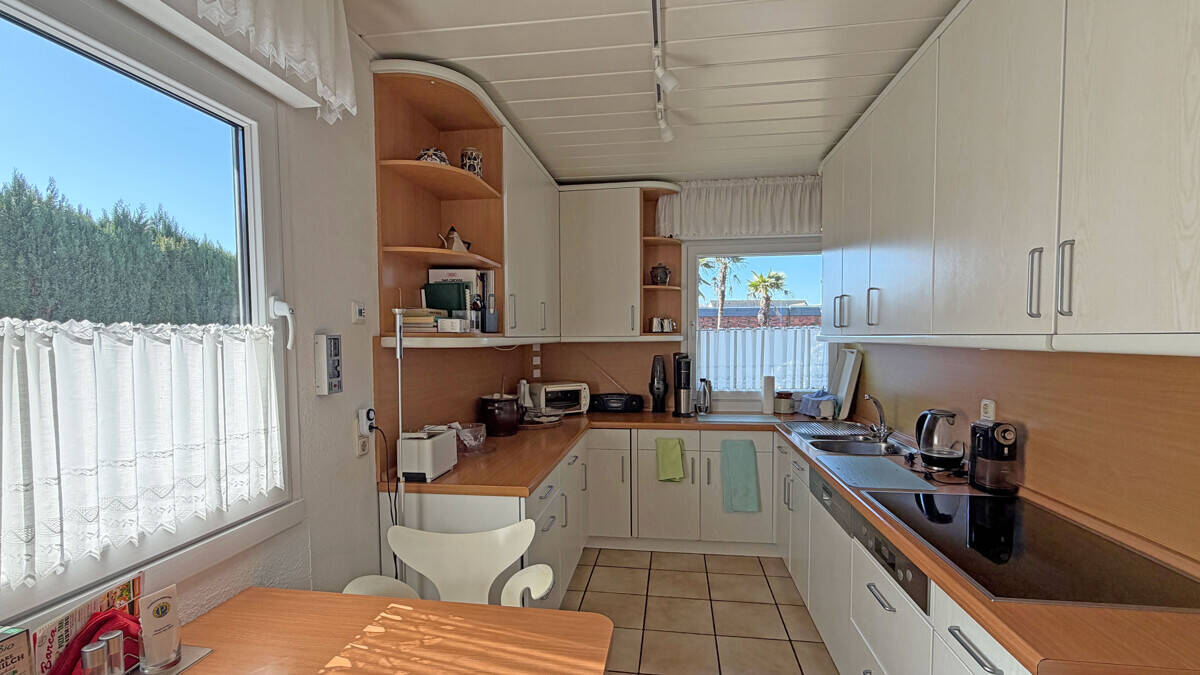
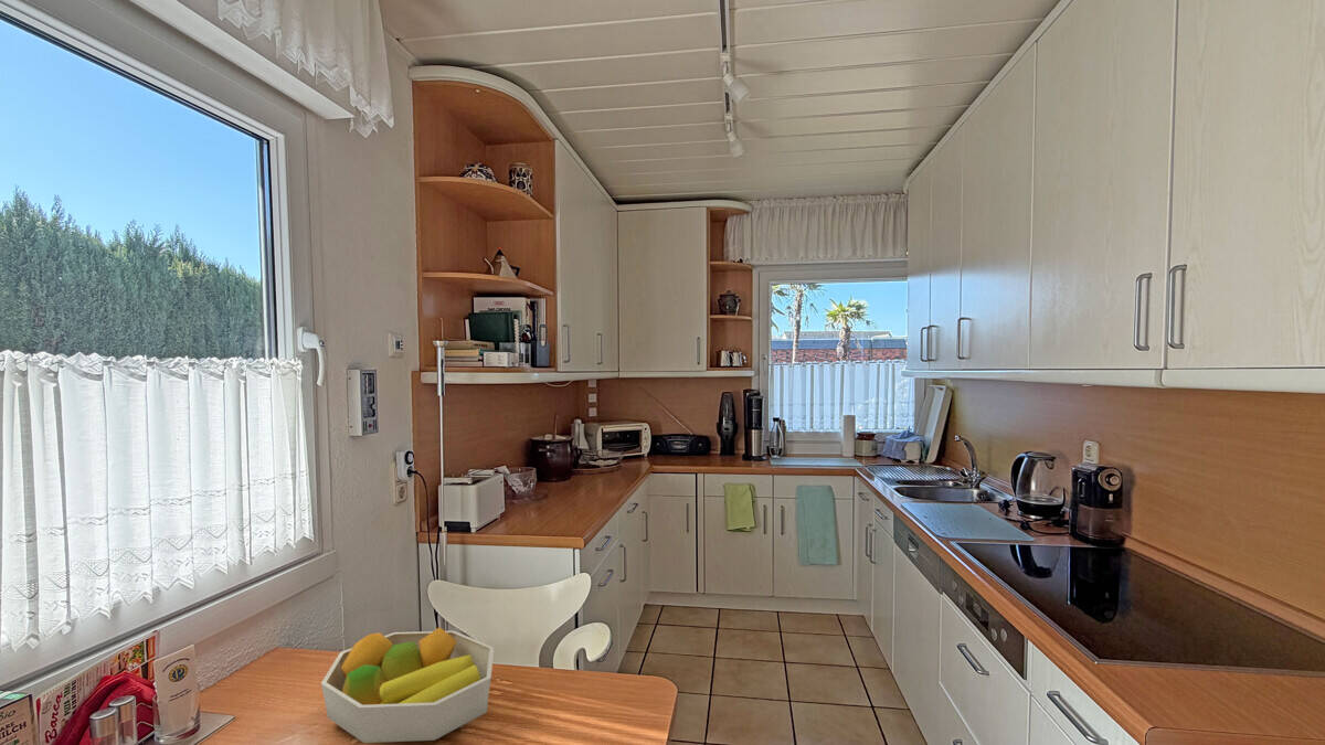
+ fruit bowl (412, 677)
